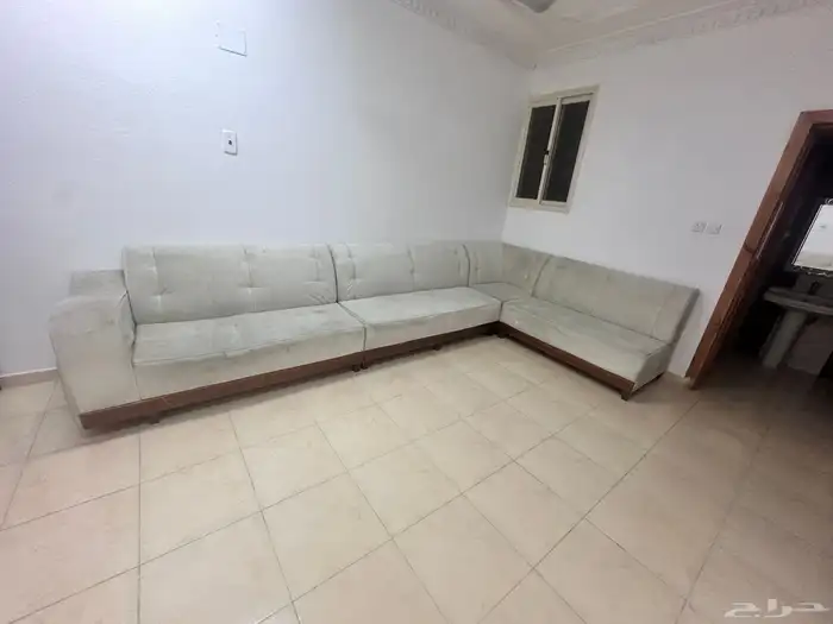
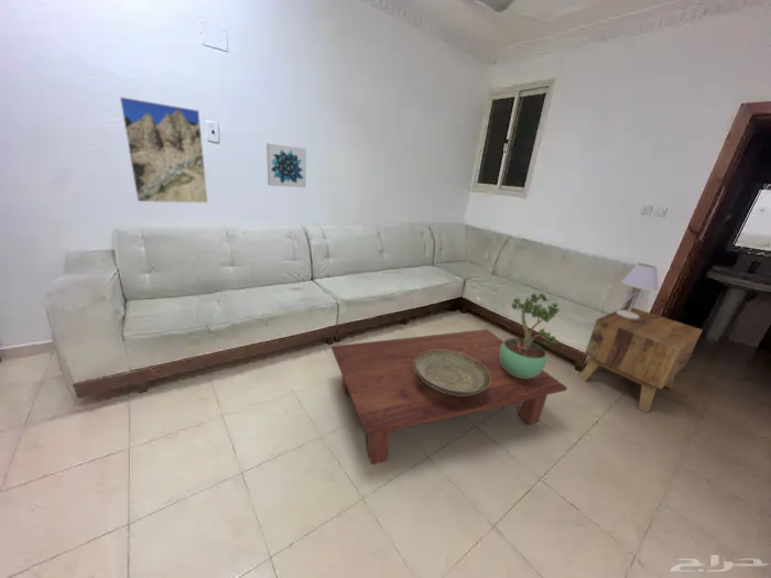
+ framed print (167, 155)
+ wall art (286, 166)
+ potted plant (525, 335)
+ table lamp (637, 291)
+ coffee table (438, 390)
+ side table (639, 355)
+ decorative bowl (449, 375)
